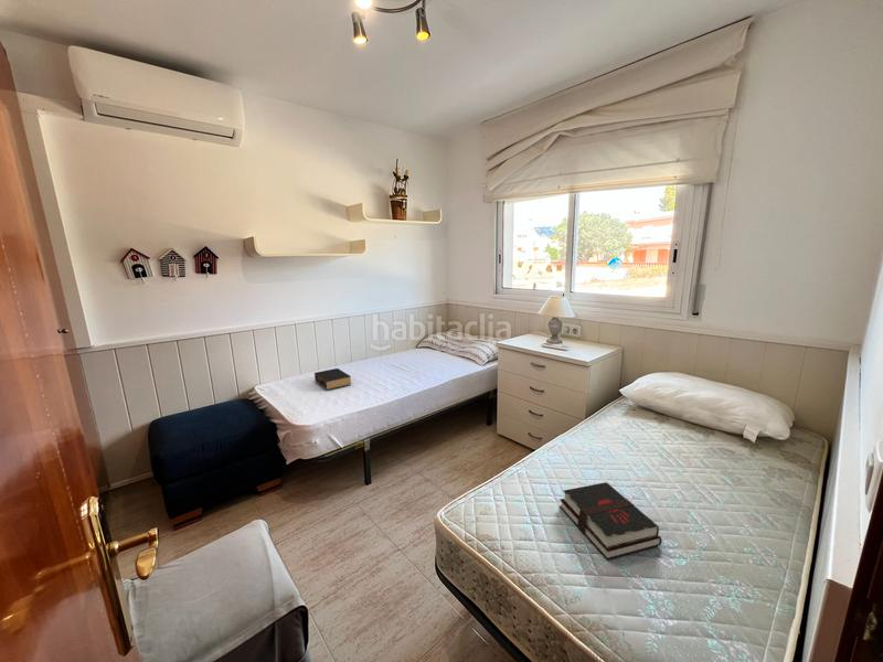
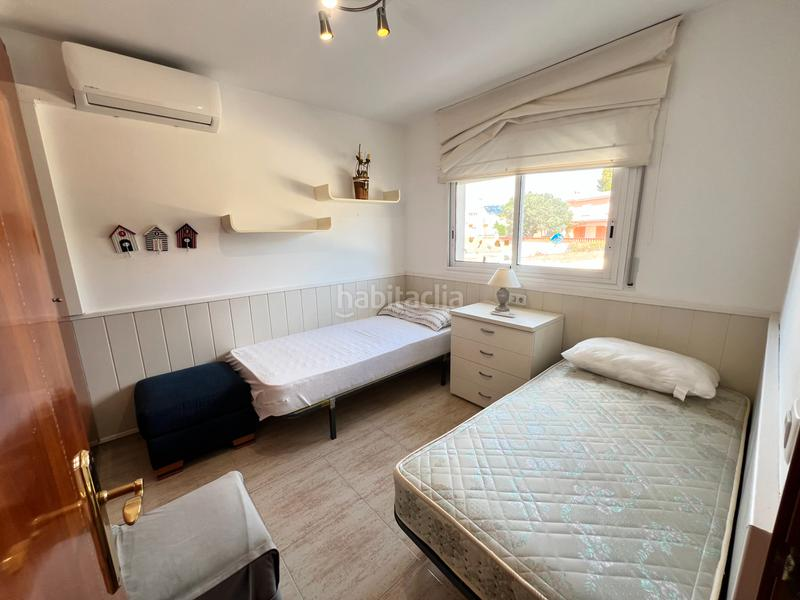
- hardback book (606, 515)
- book (332, 378)
